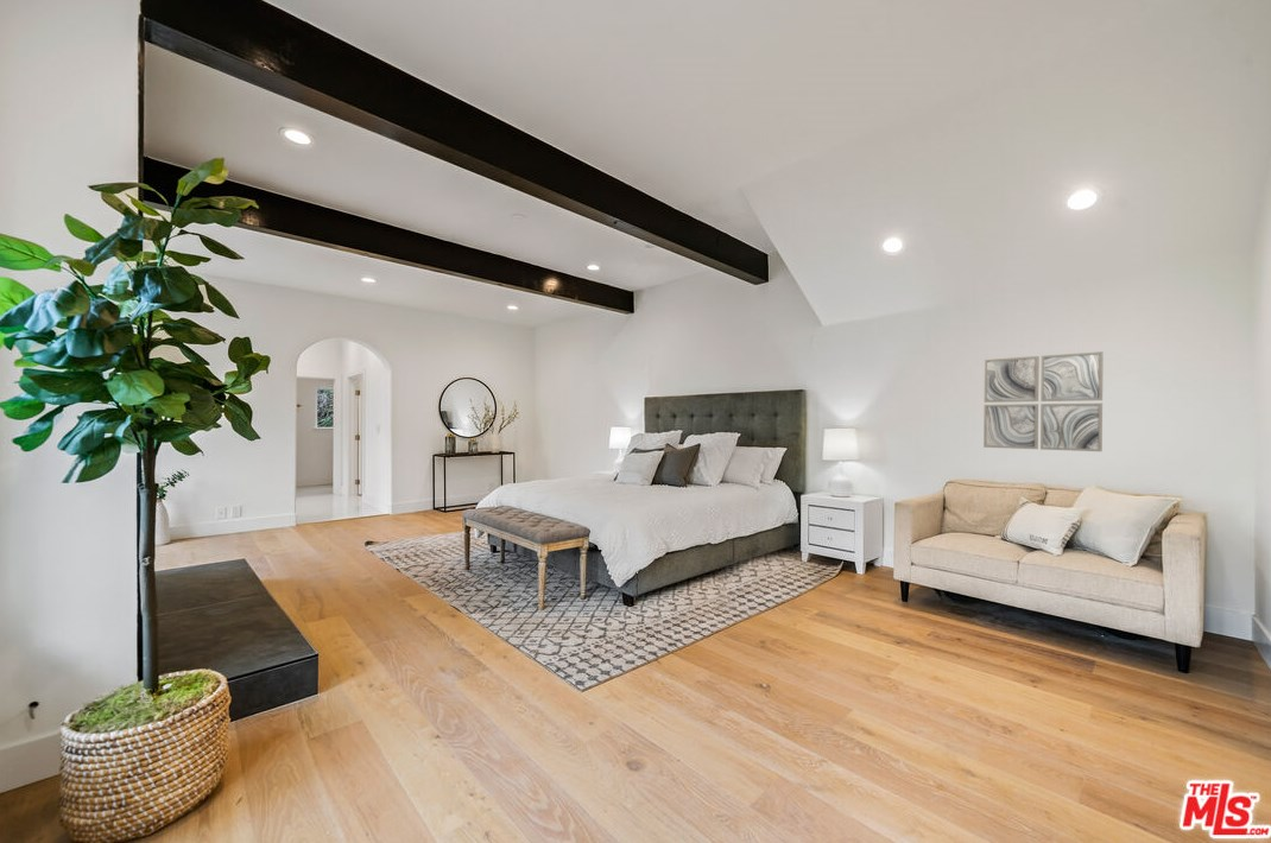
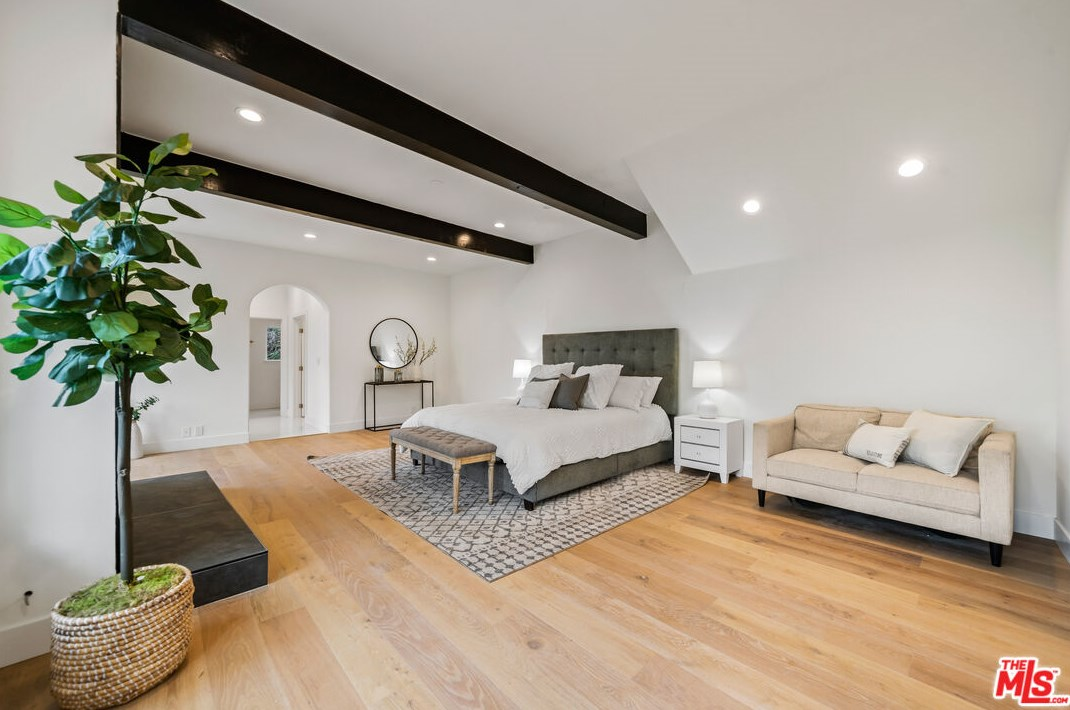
- wall art (1041, 404)
